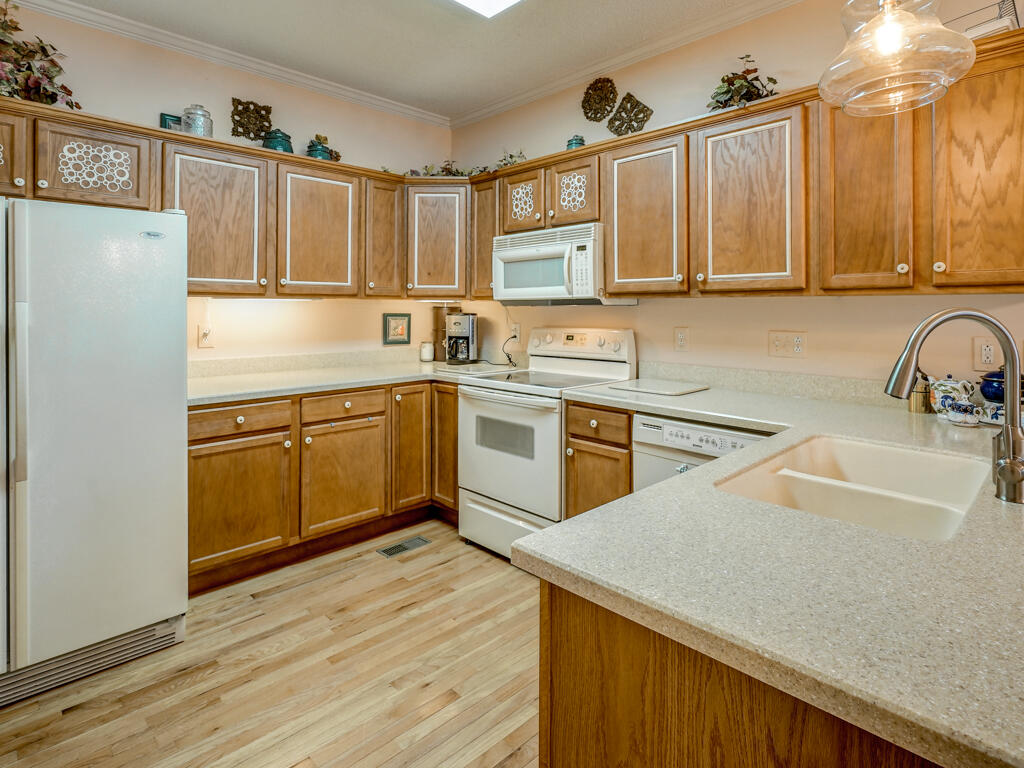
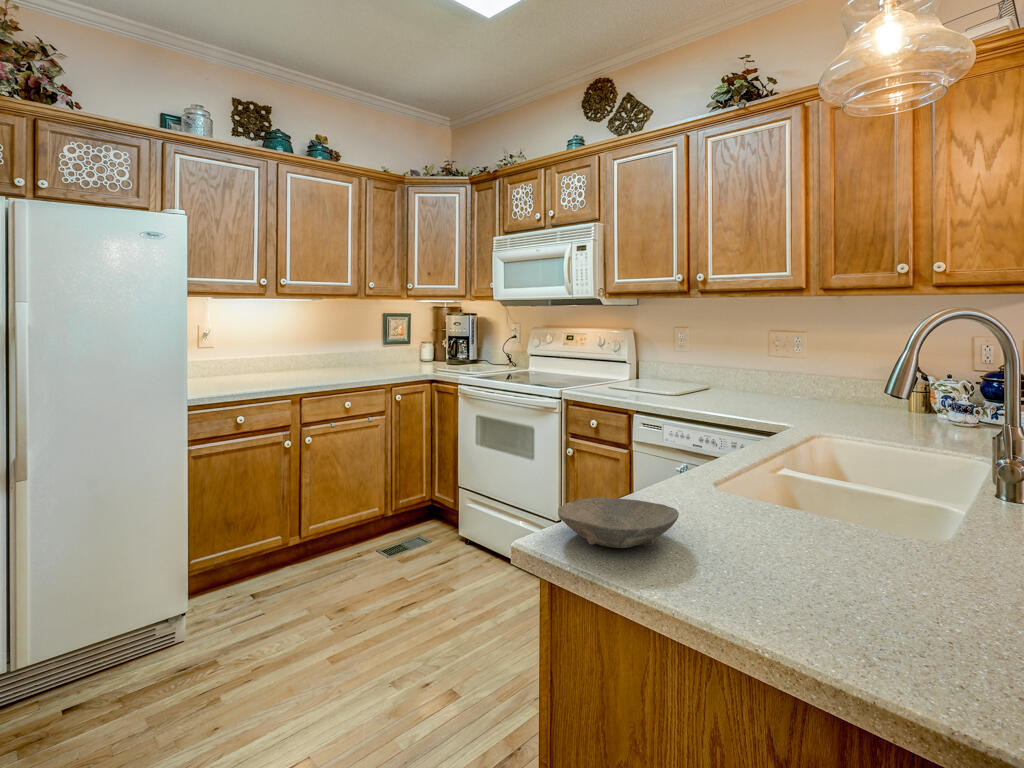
+ bowl (617, 524)
